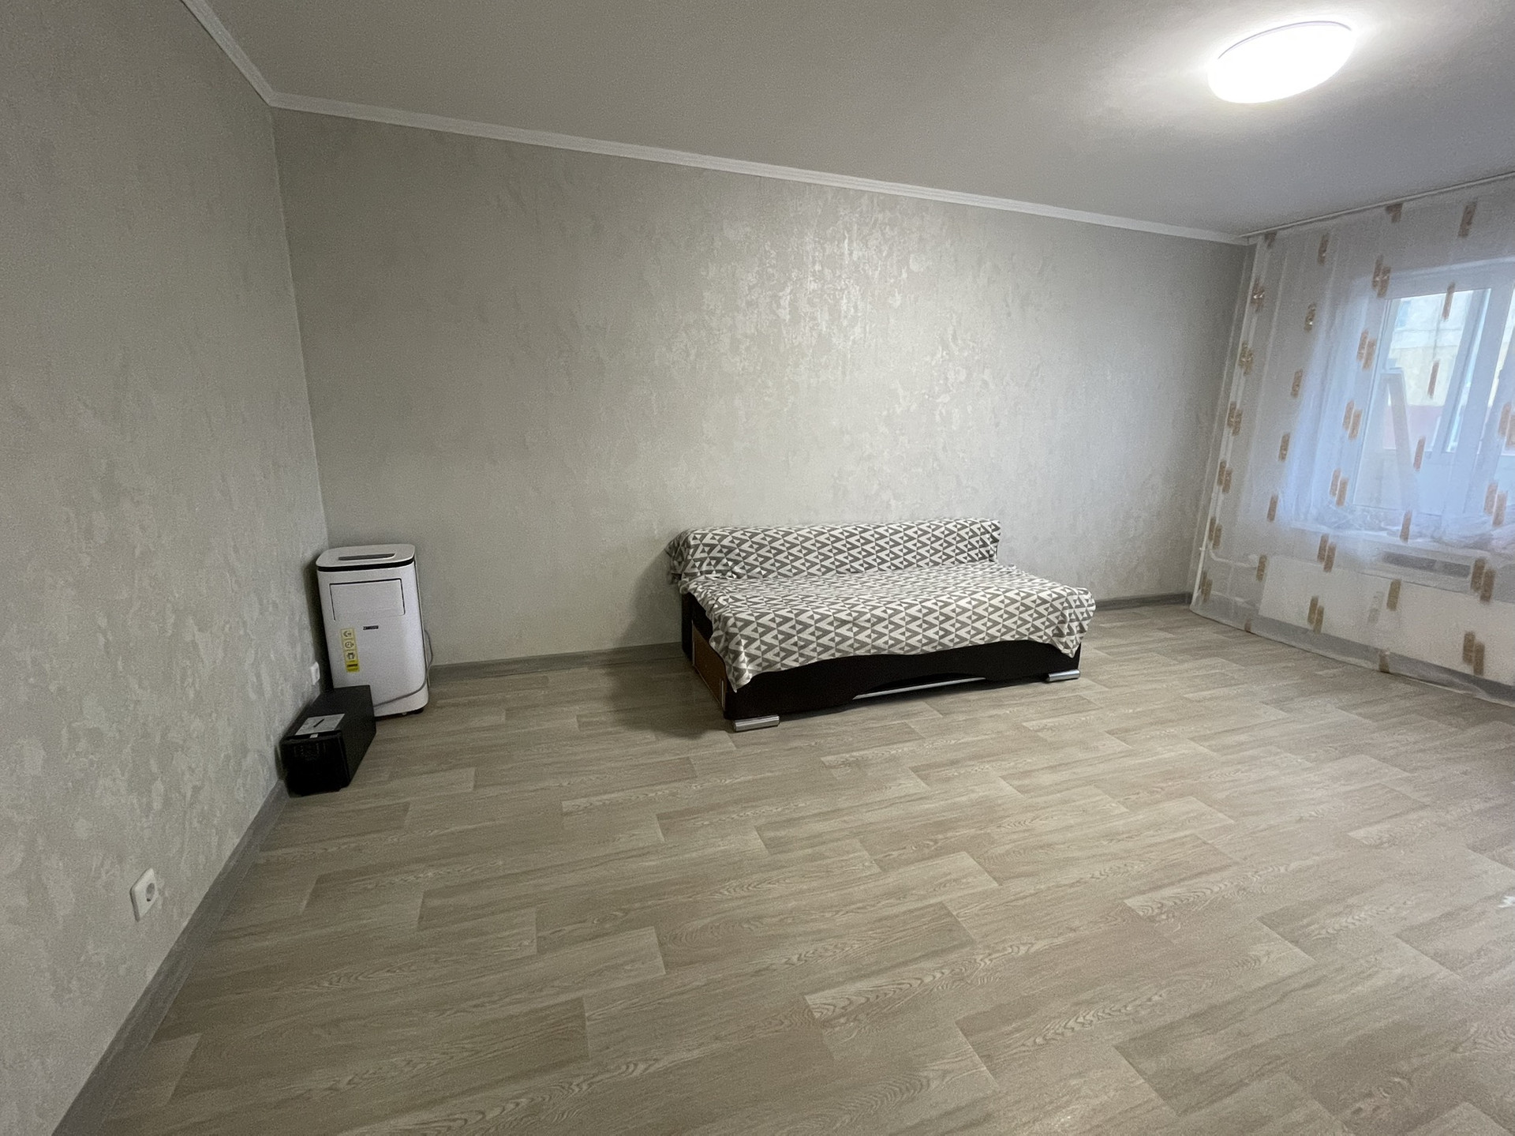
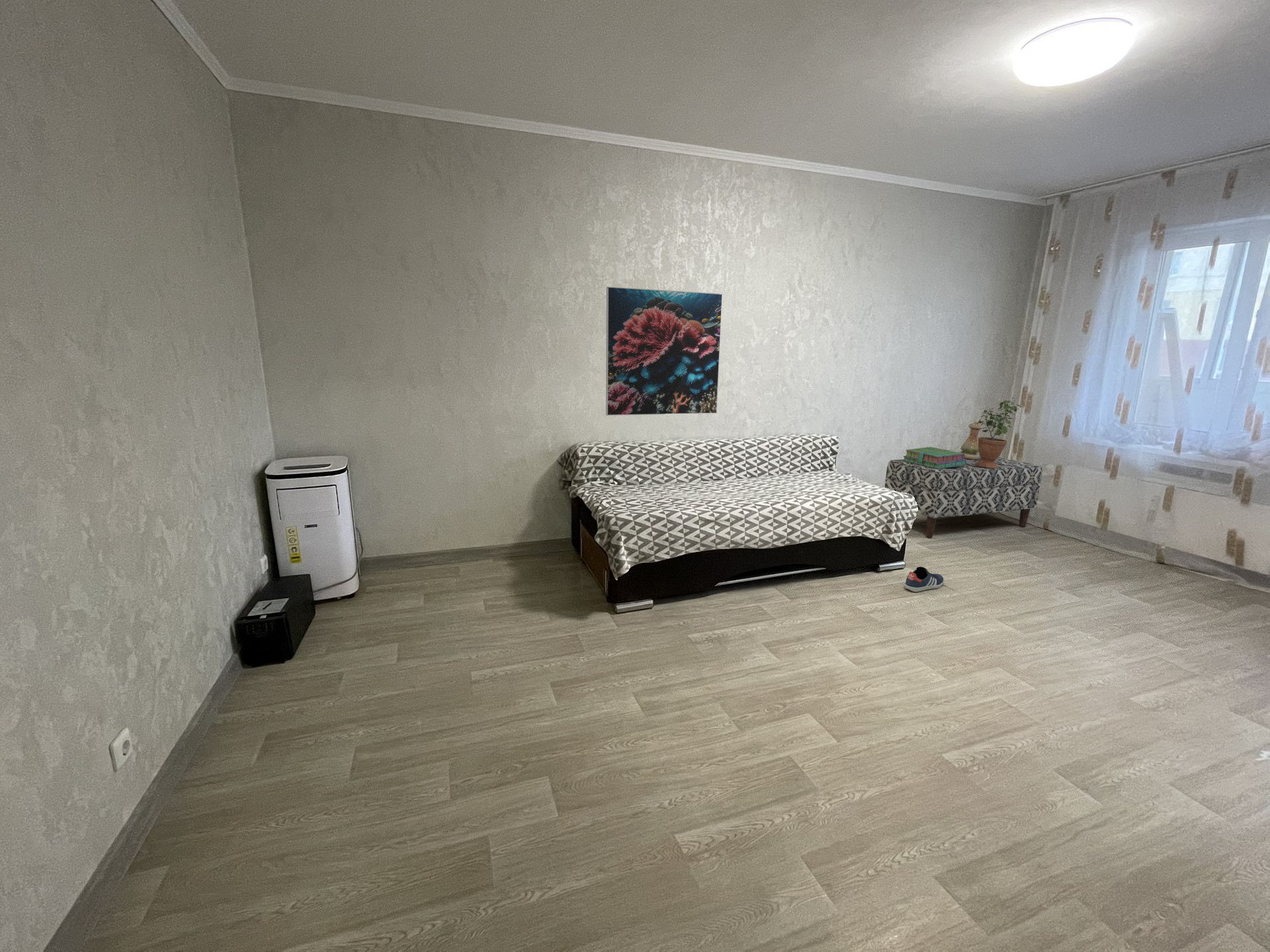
+ potted plant (992, 431)
+ vase (970, 439)
+ stack of books (934, 458)
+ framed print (664, 353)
+ bench (960, 494)
+ sneaker (926, 576)
